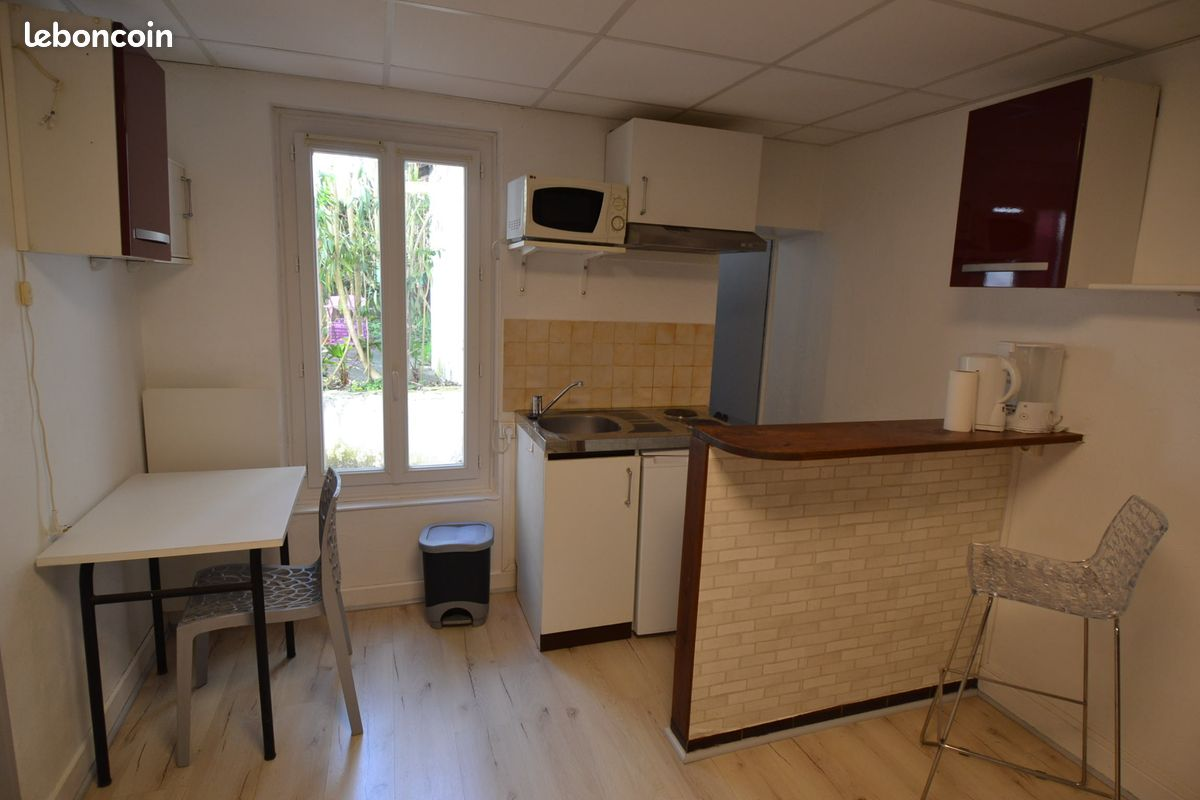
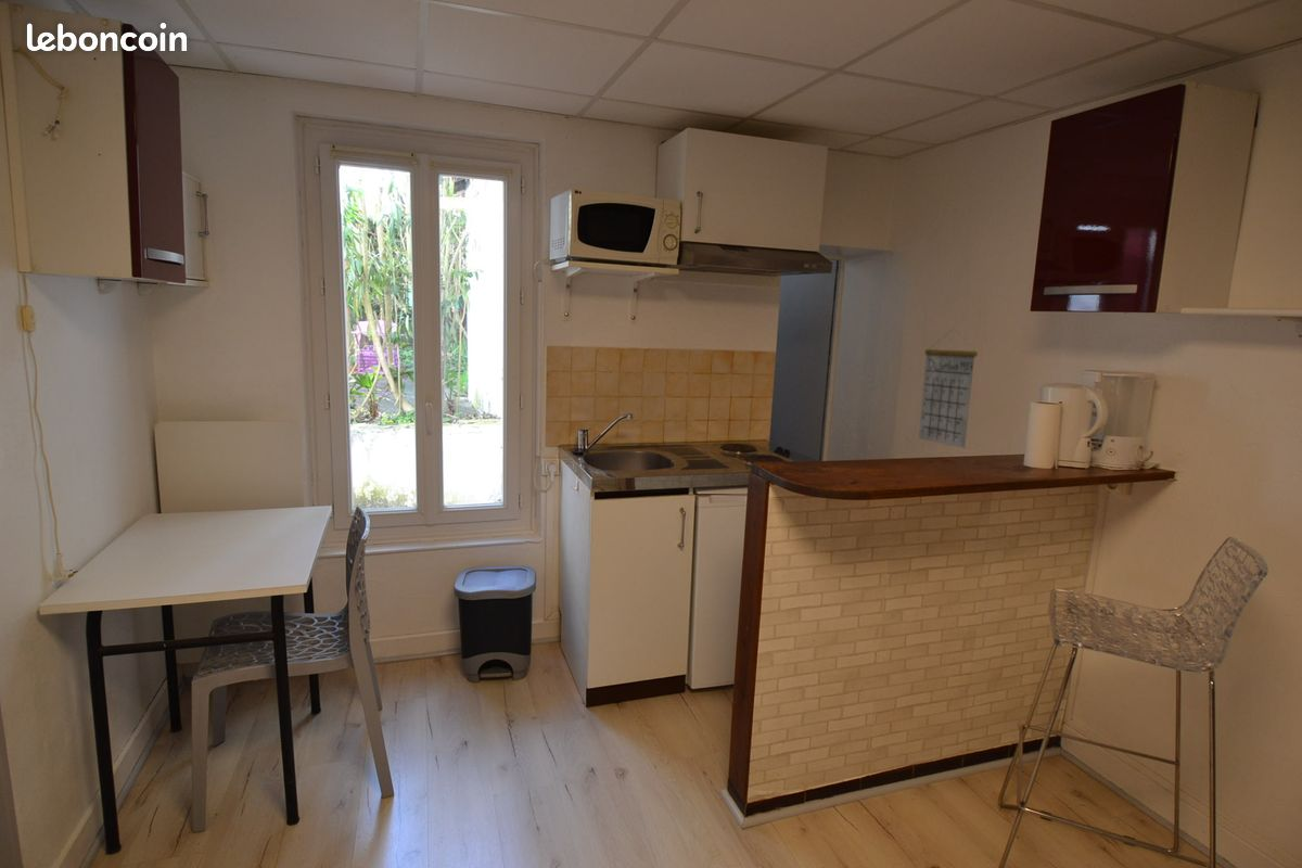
+ calendar (946, 385)
